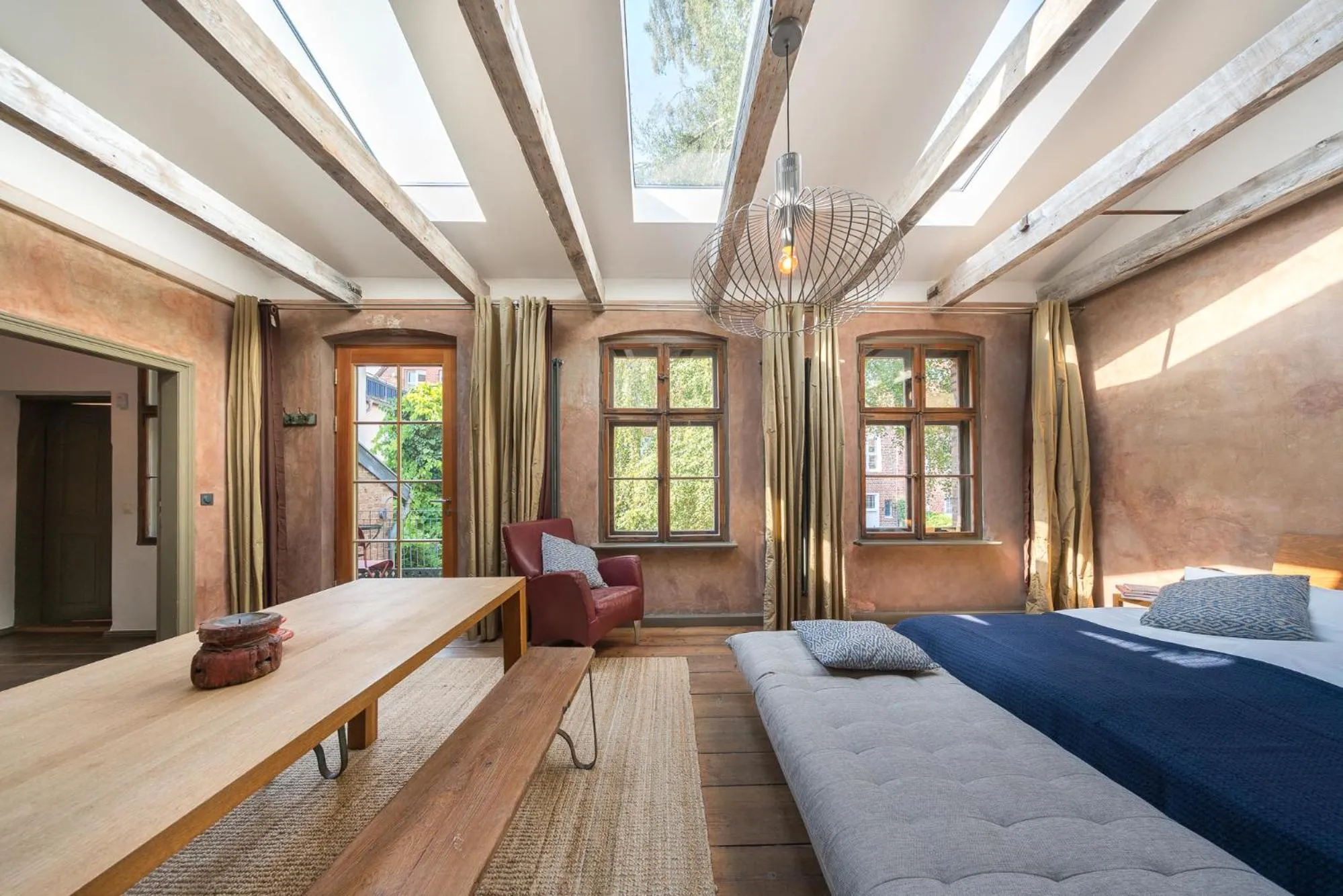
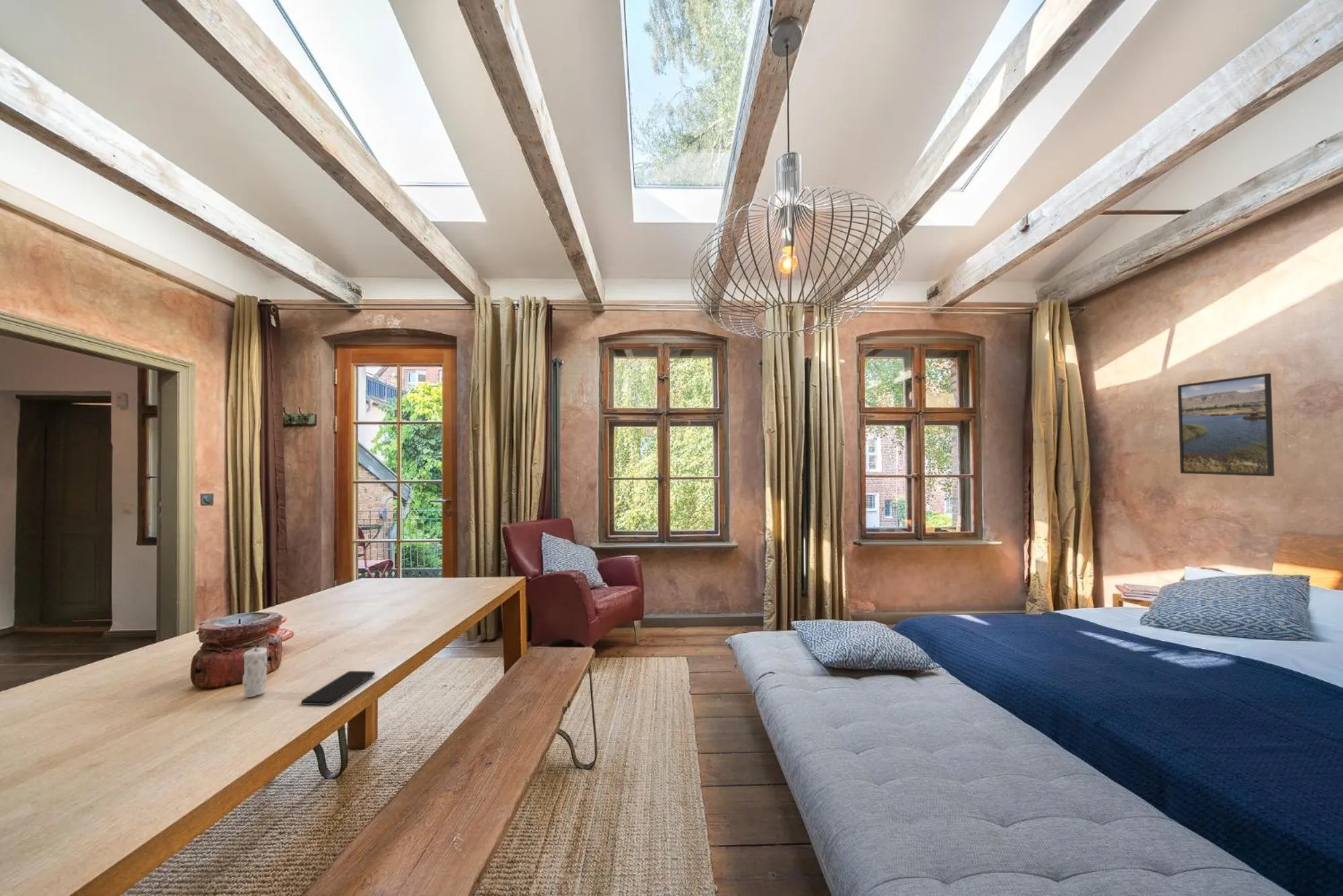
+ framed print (1222, 427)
+ candle (255, 667)
+ smartphone (340, 686)
